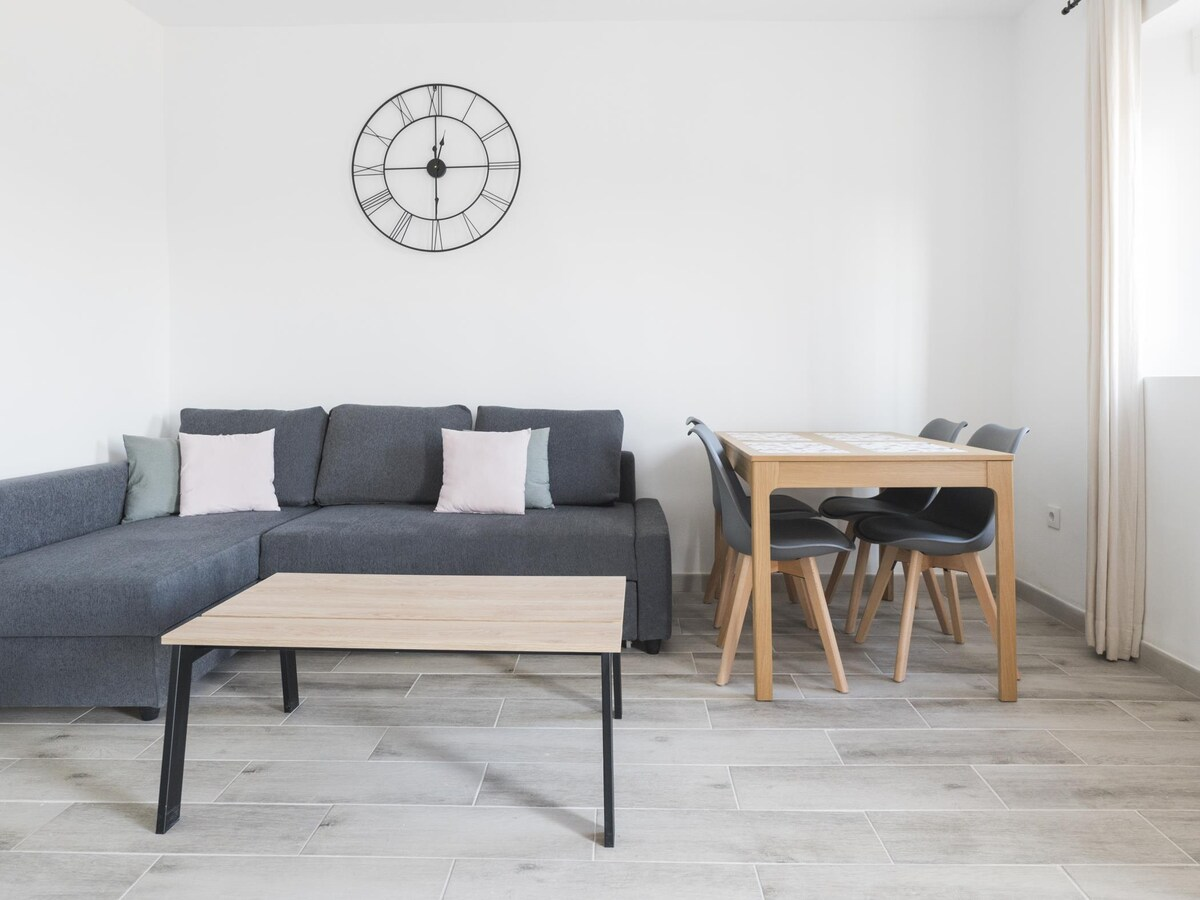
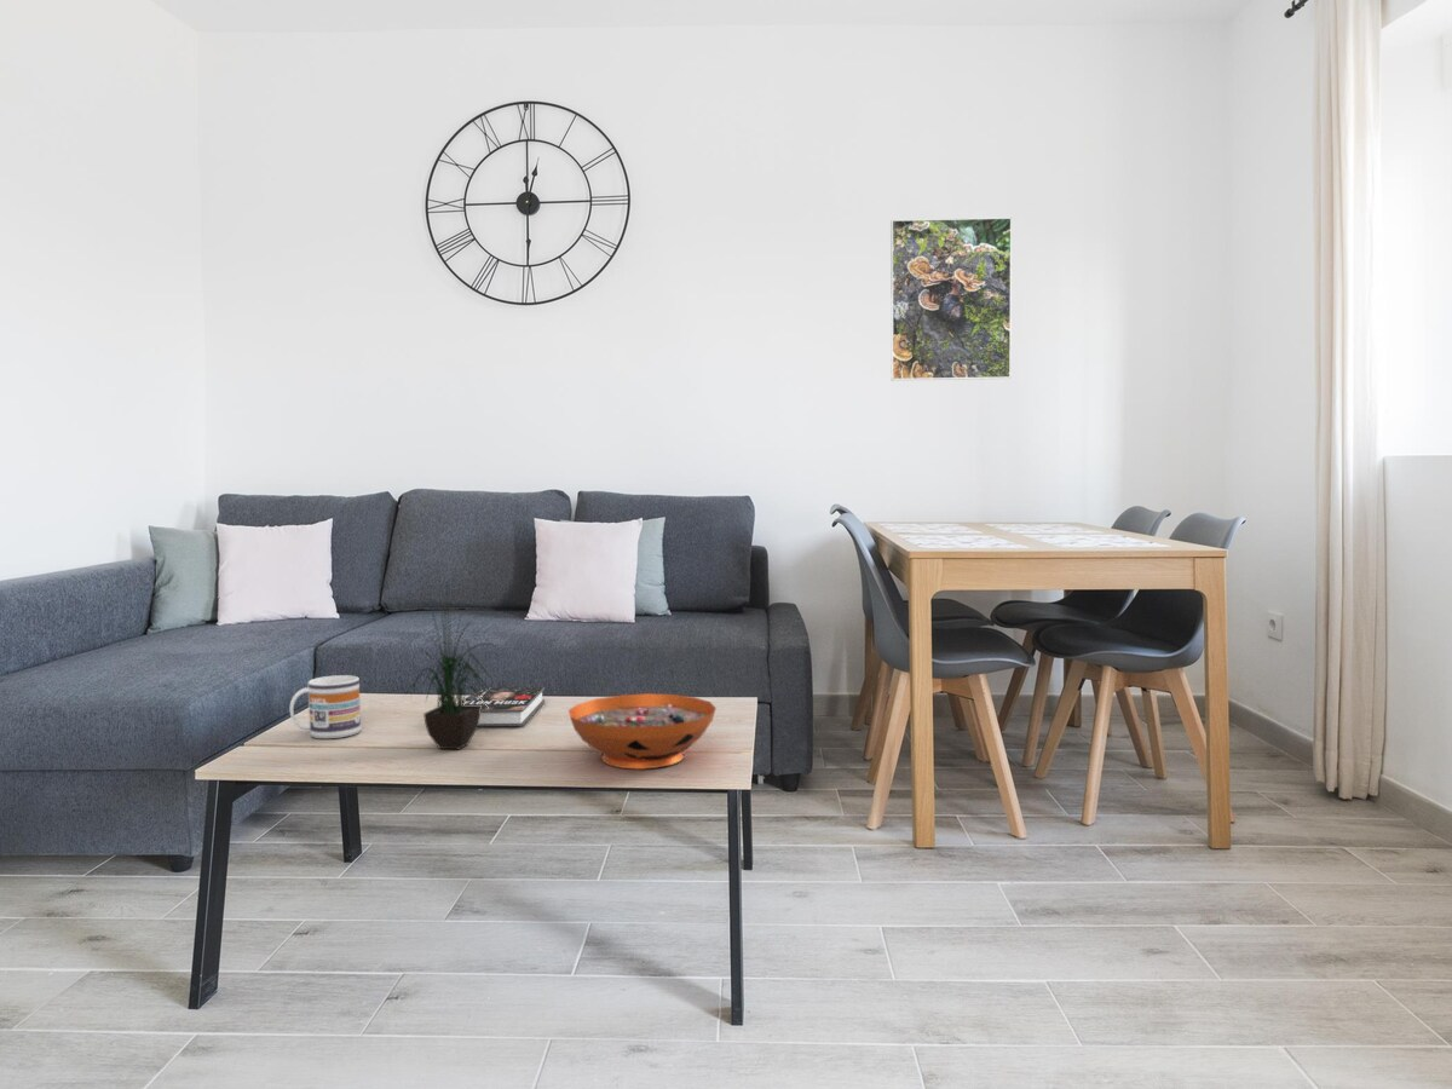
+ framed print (950, 299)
+ decorative bowl (643, 732)
+ book (500, 705)
+ mug (328, 705)
+ potted plant (451, 658)
